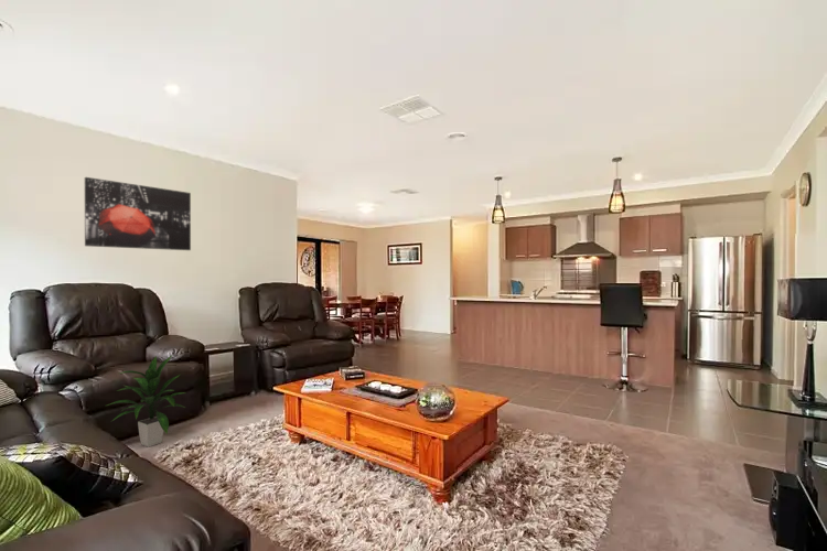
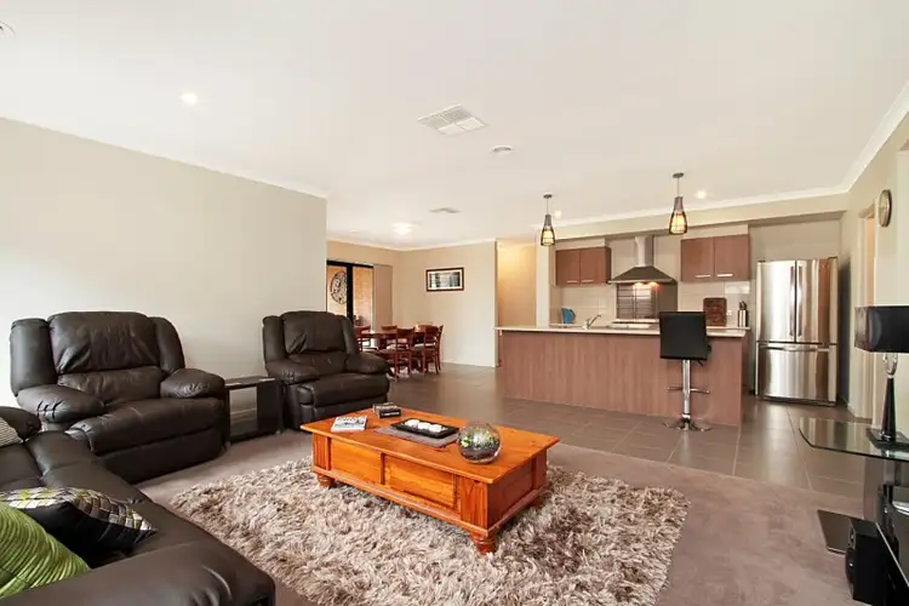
- wall art (142, 217)
- indoor plant (150, 401)
